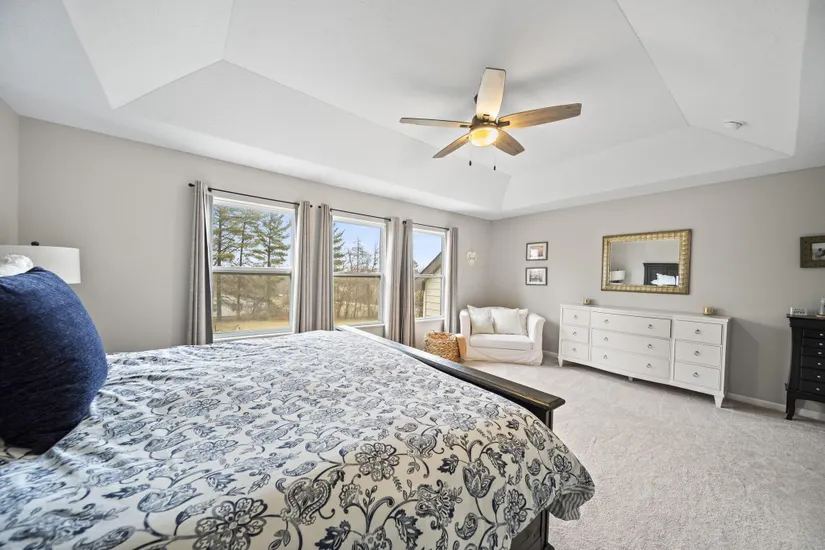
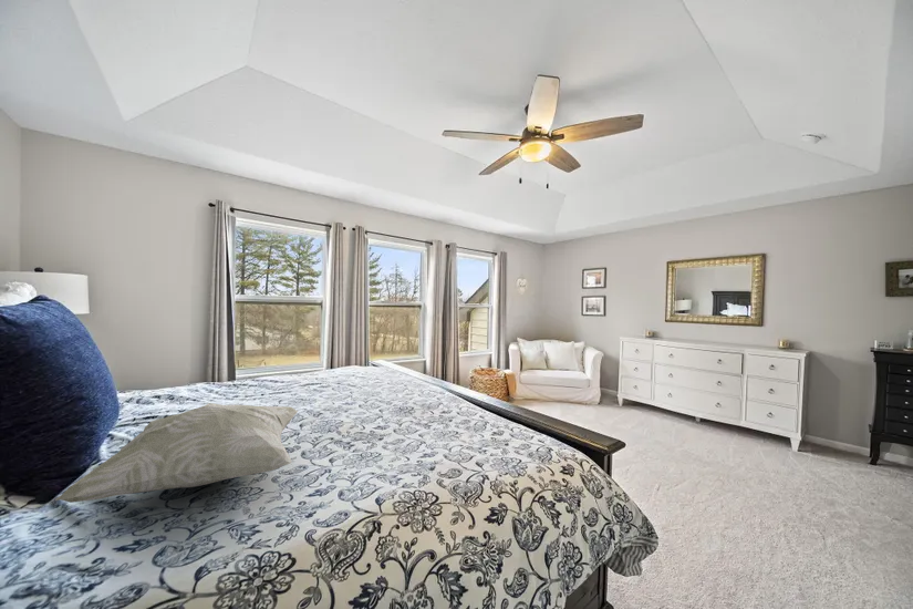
+ decorative pillow (211, 442)
